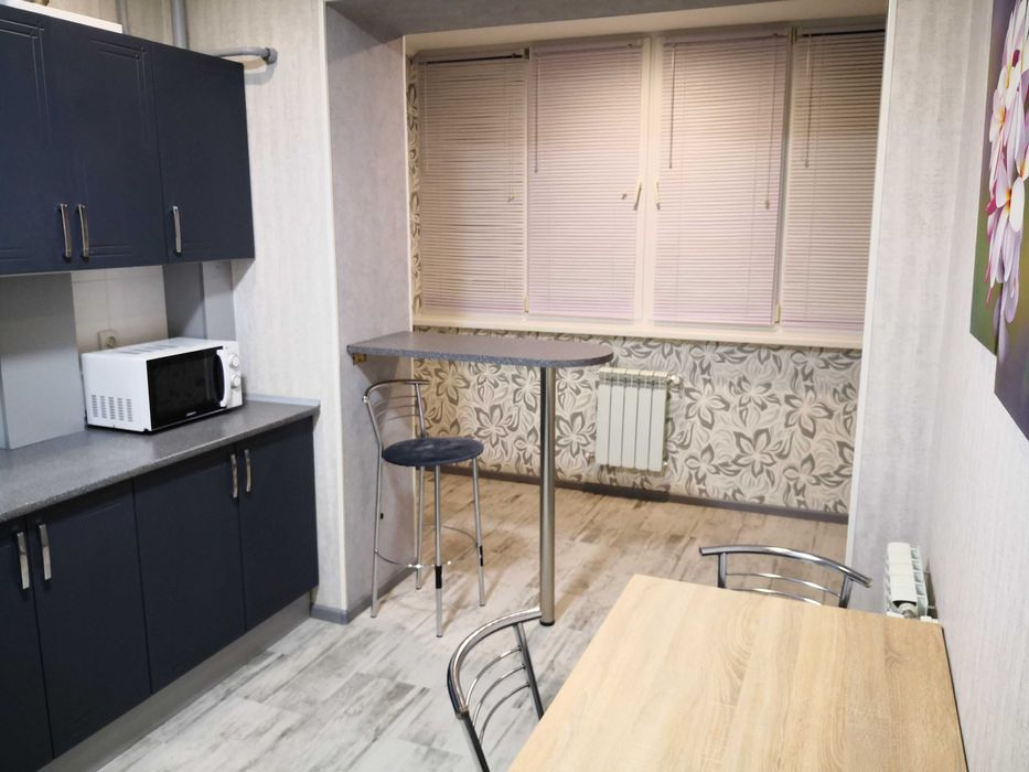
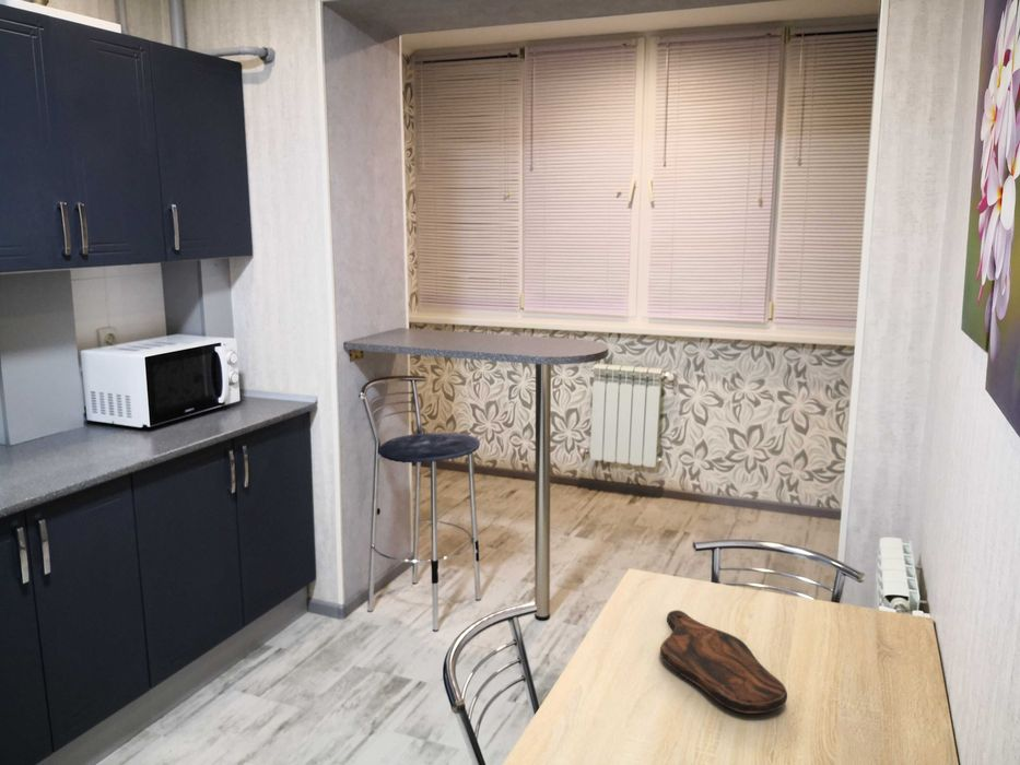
+ cutting board (707, 656)
